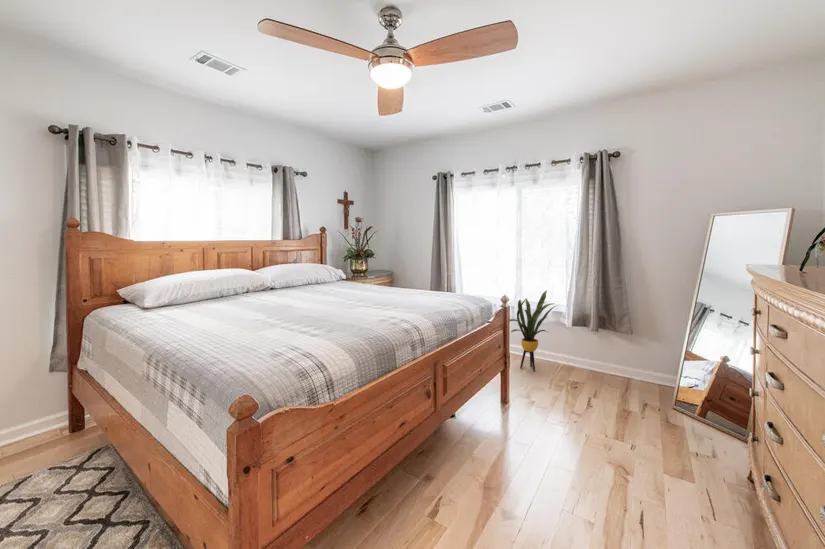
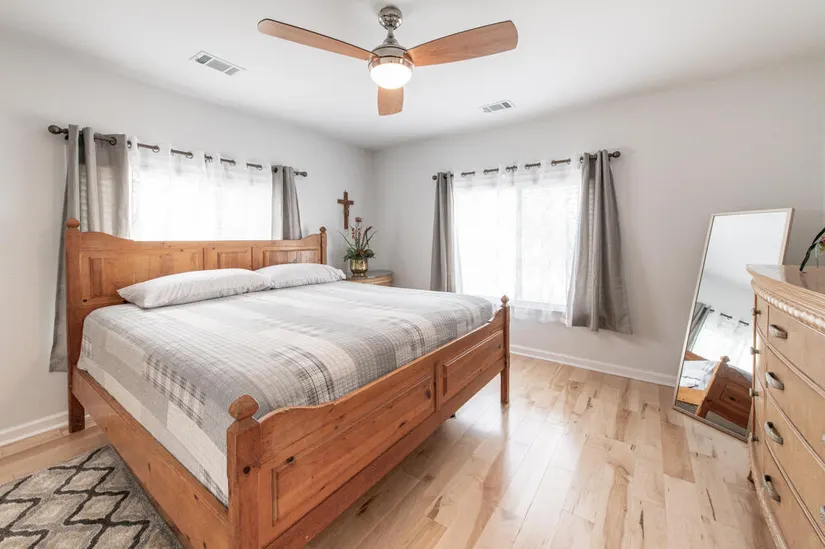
- house plant (534, 331)
